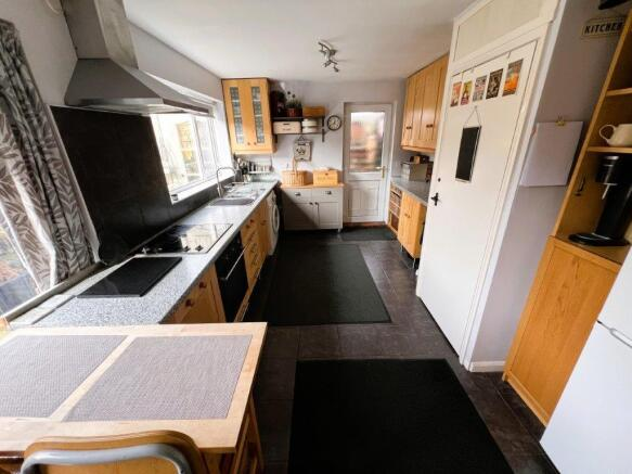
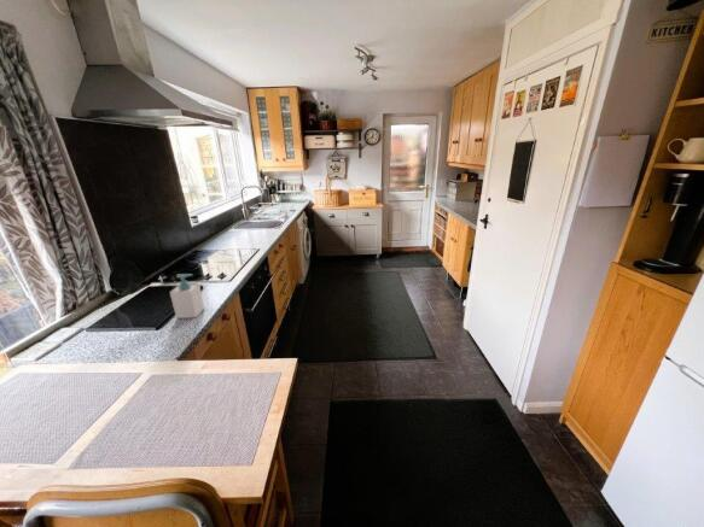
+ soap bottle (186, 294)
